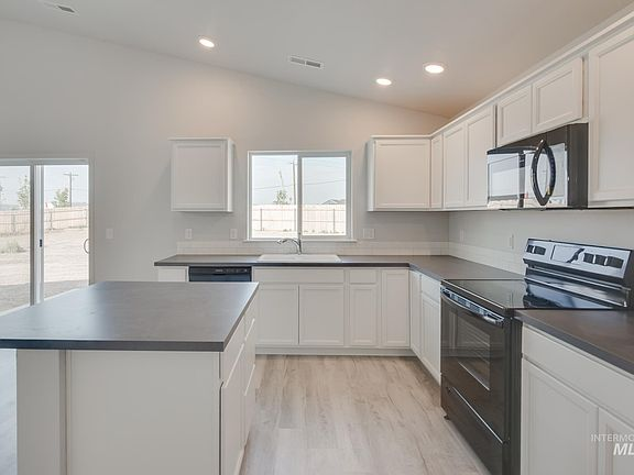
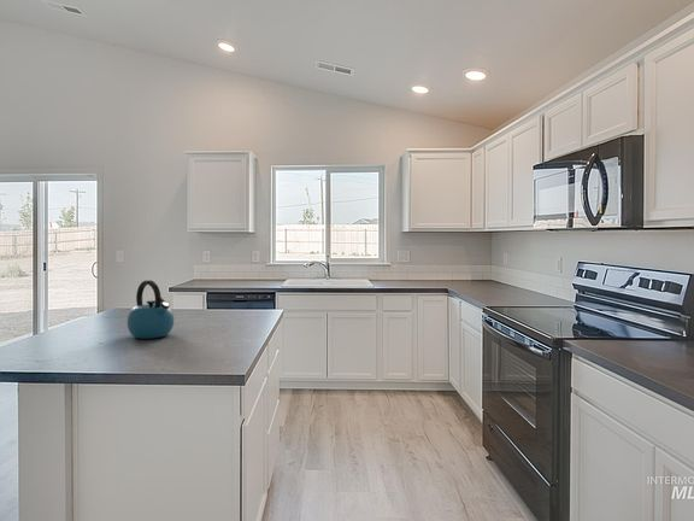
+ kettle (152, 308)
